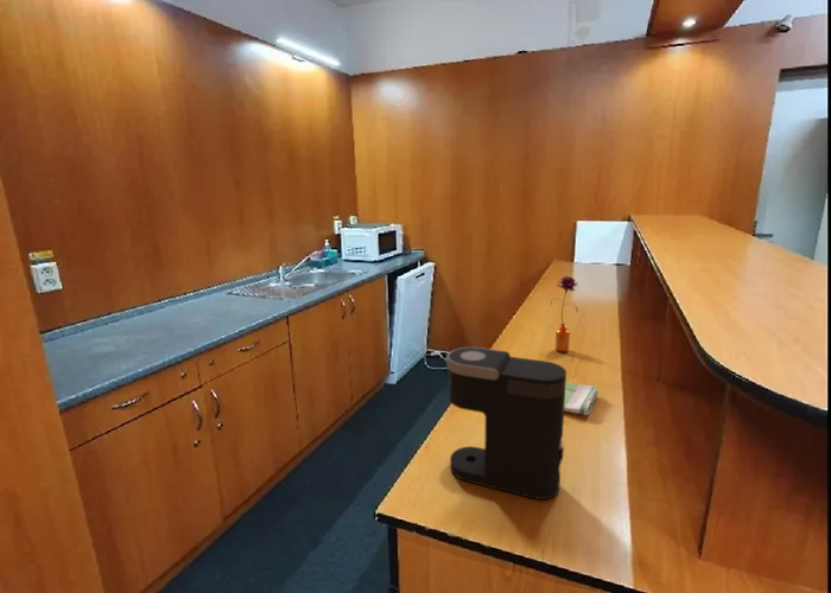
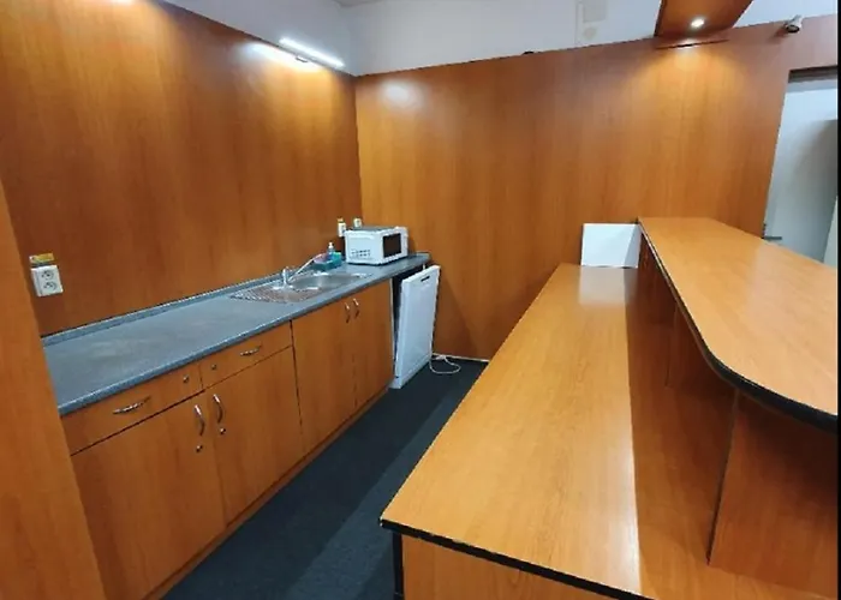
- flower (562, 313)
- coffee maker (502, 420)
- dish towel (565, 391)
